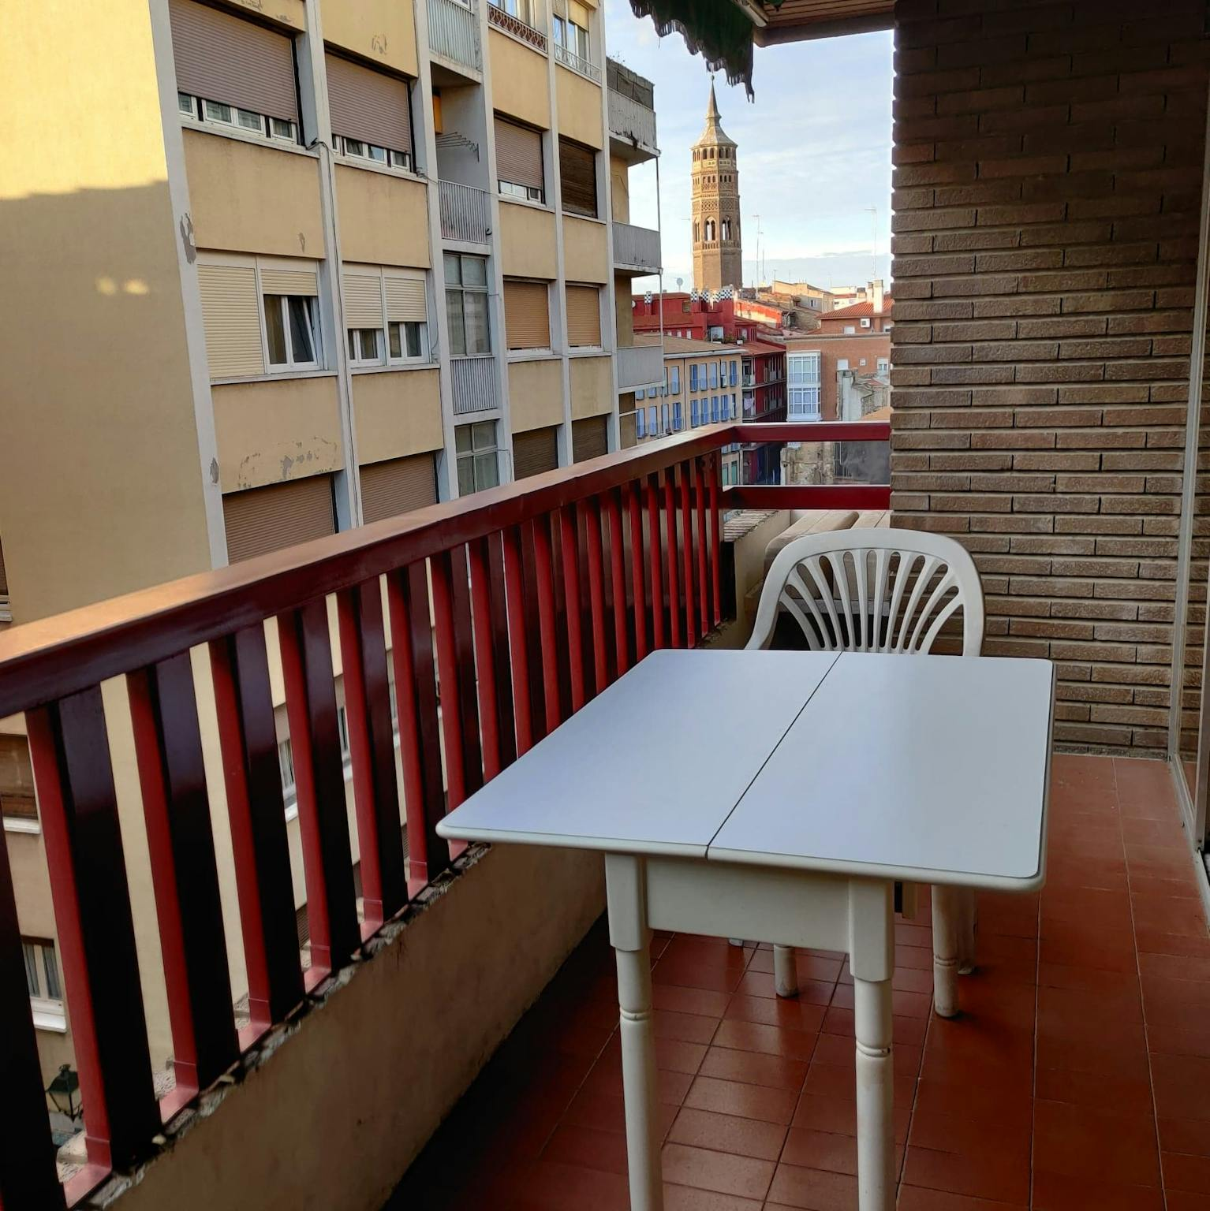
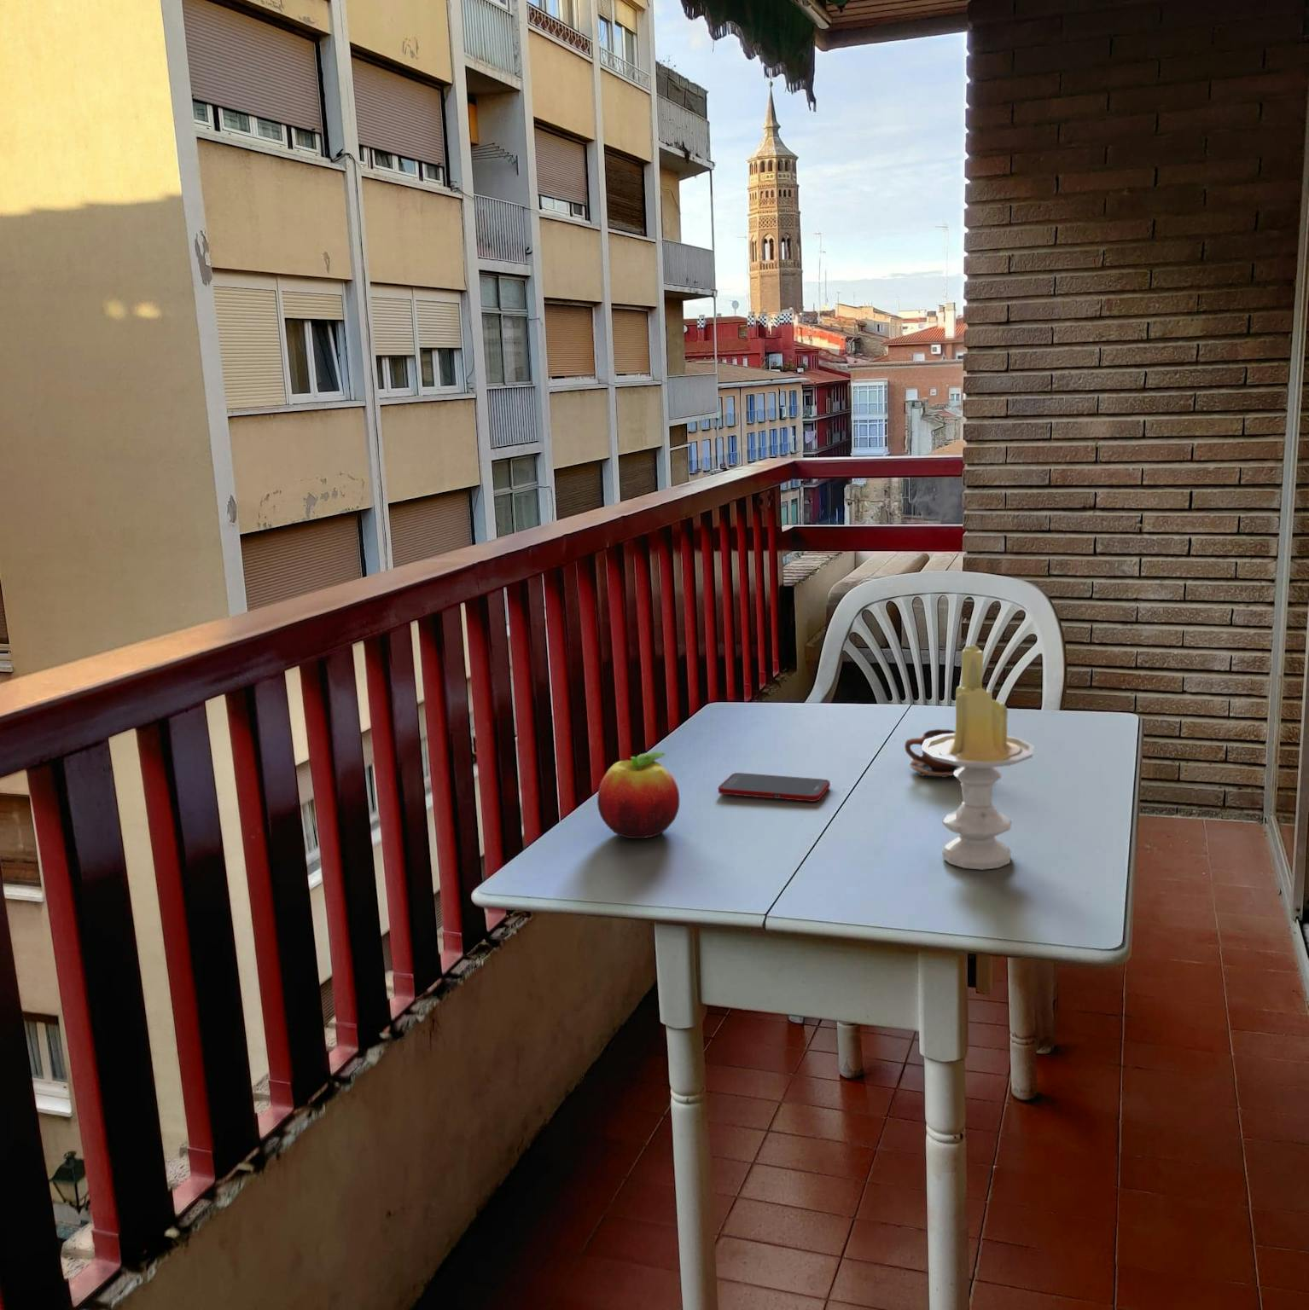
+ fruit (638, 795)
+ cell phone (774, 786)
+ cup (937, 761)
+ candle (977, 755)
